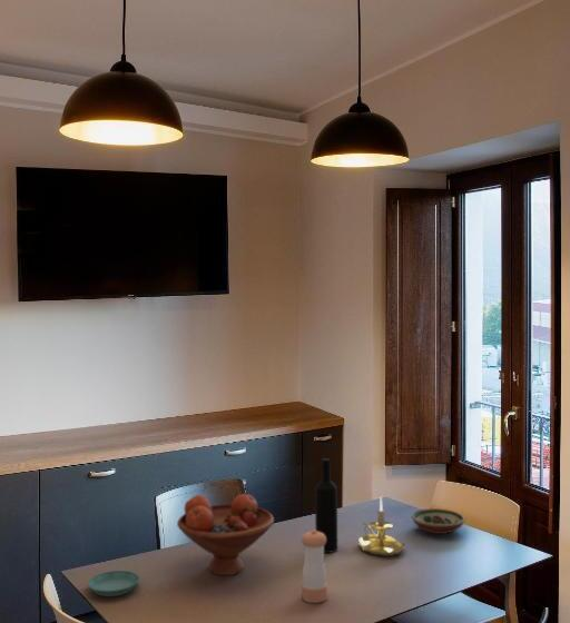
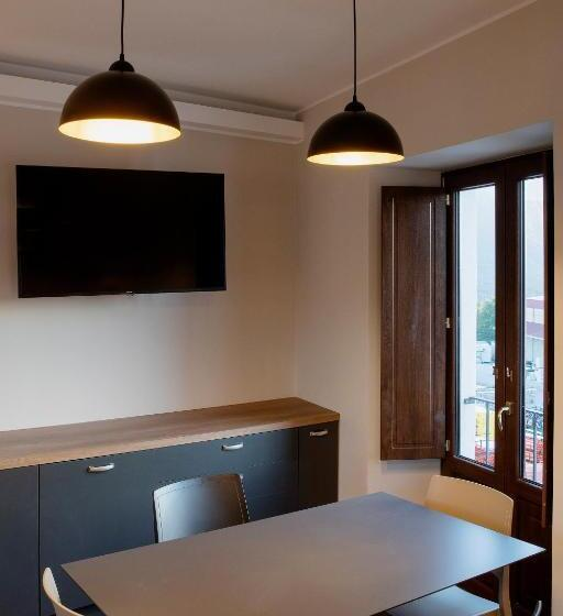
- decorative bowl (438, 523)
- candle holder (379, 521)
- saucer (114, 584)
- wine bottle (326, 504)
- fruit bowl (226, 534)
- pepper shaker (314, 563)
